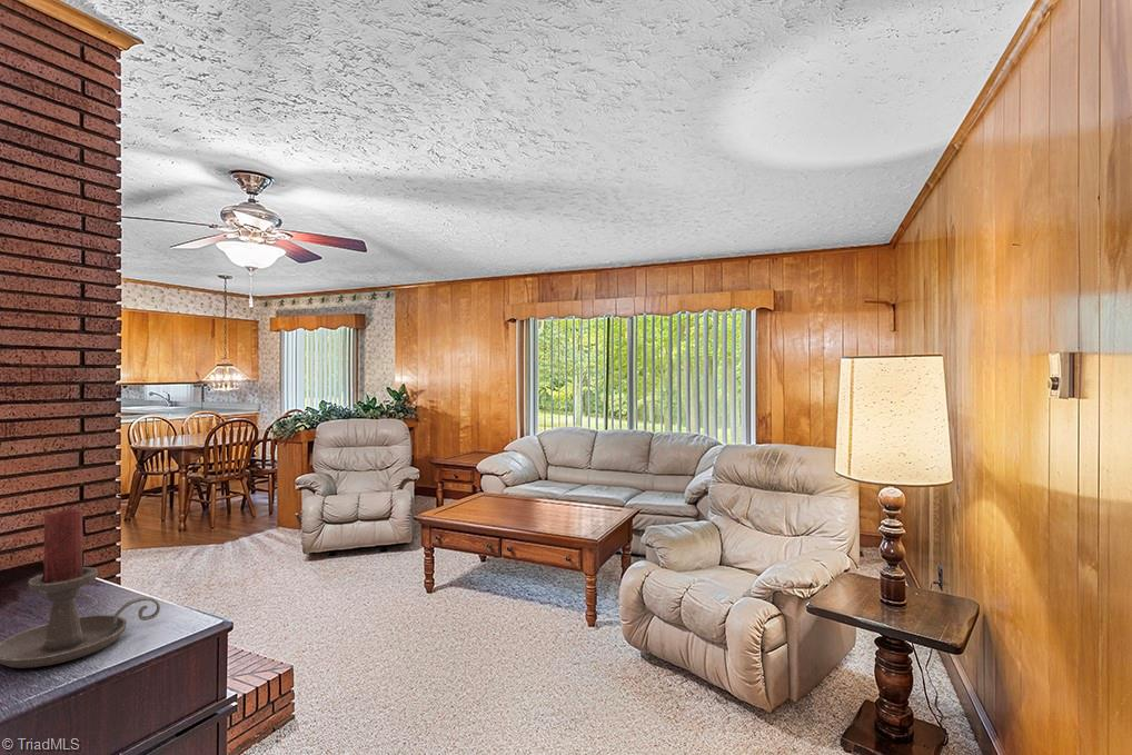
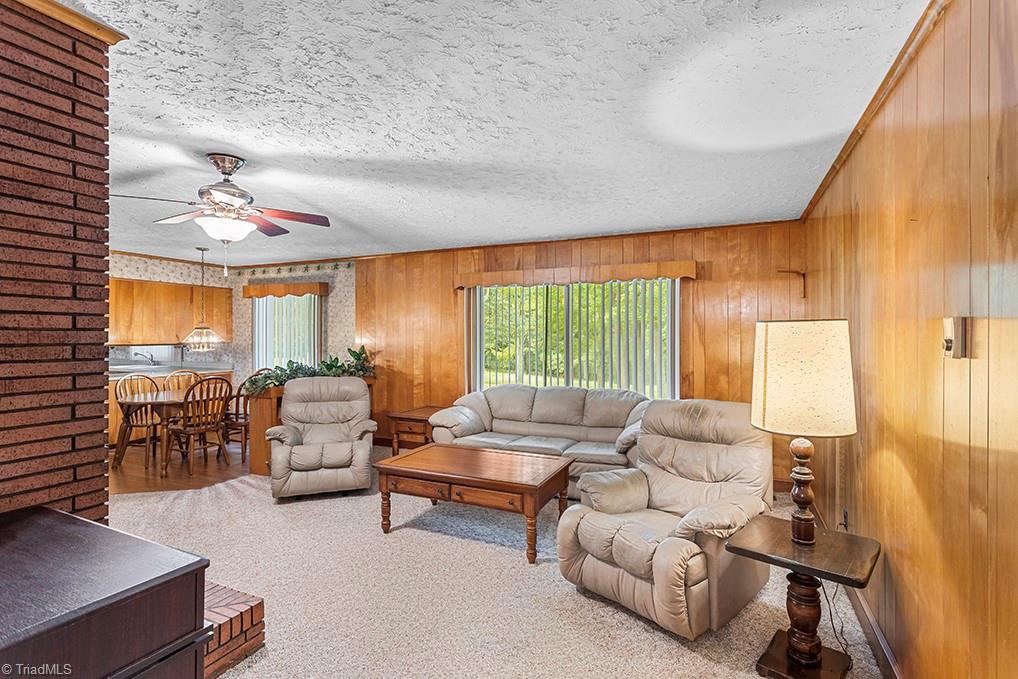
- candle holder (82, 574)
